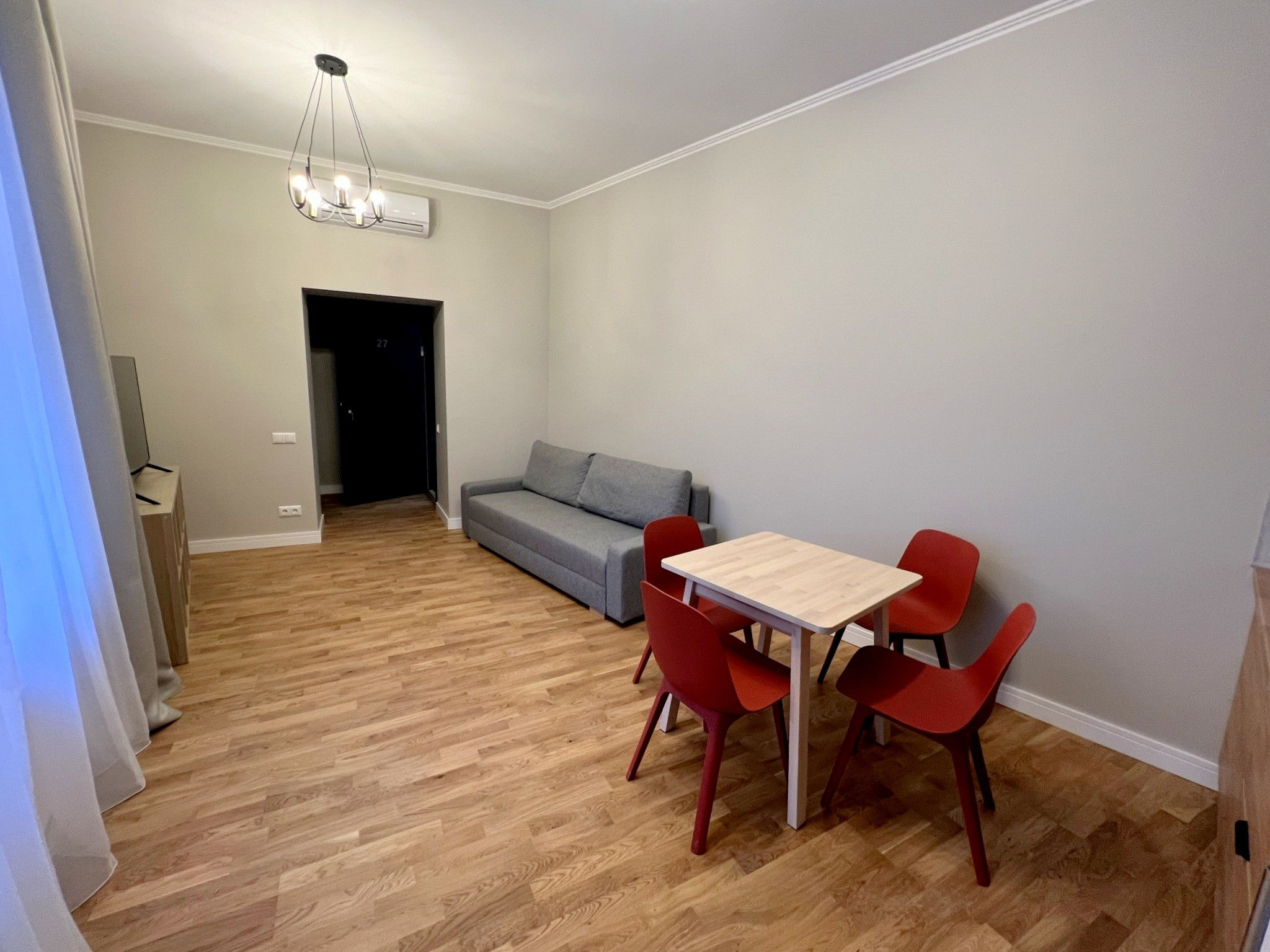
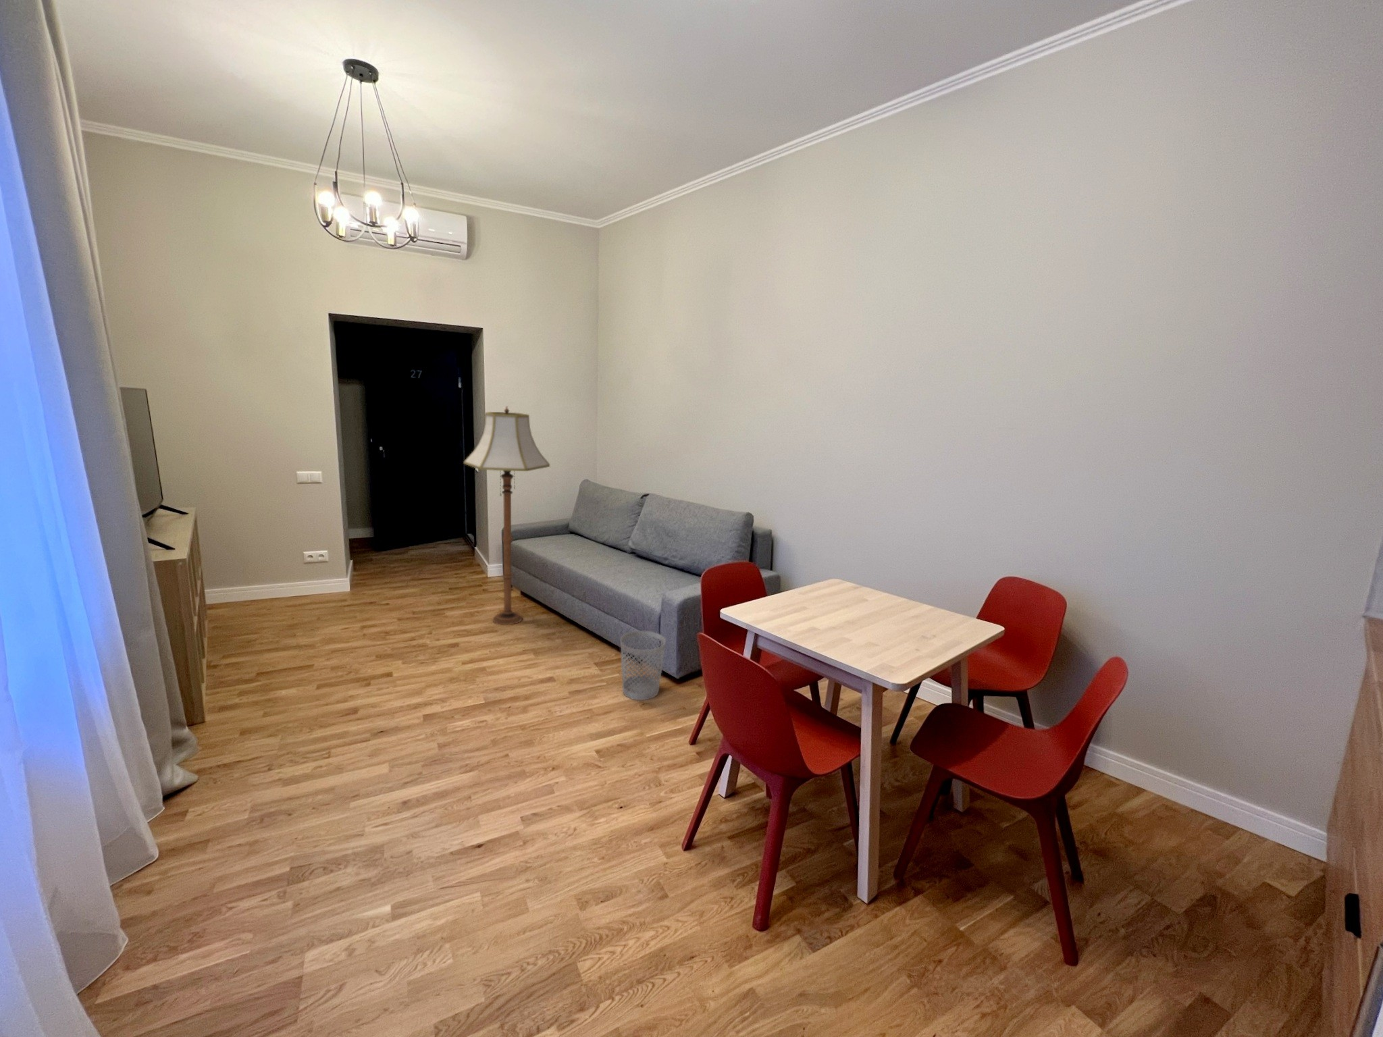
+ wastebasket (641, 667)
+ floor lamp (507, 516)
